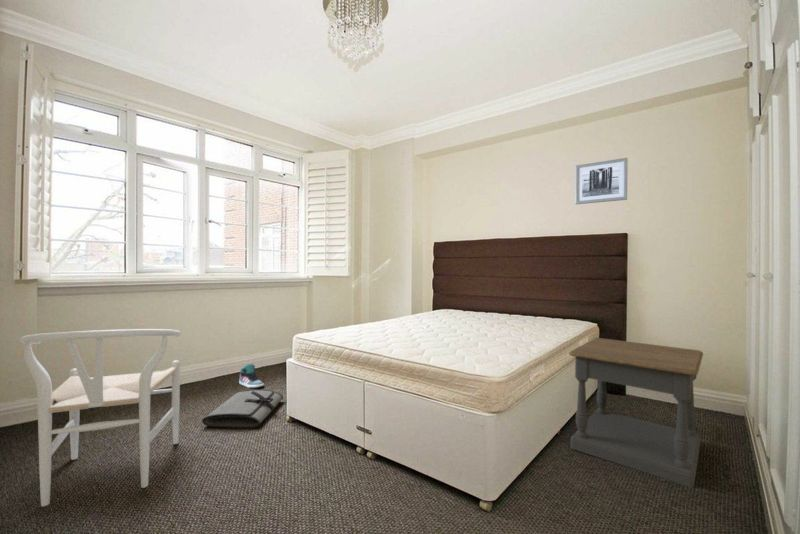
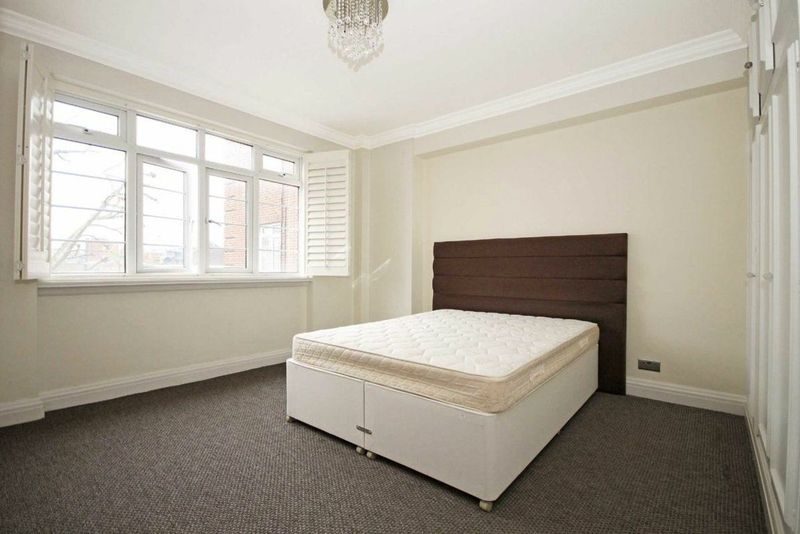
- tool roll (246, 402)
- chair (108, 399)
- wall art (600, 182)
- sneaker (251, 374)
- side table (636, 387)
